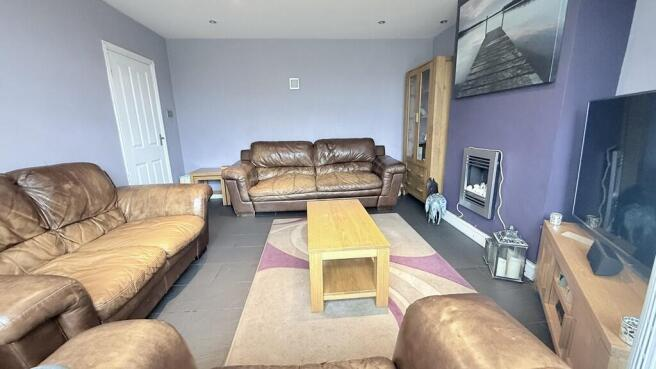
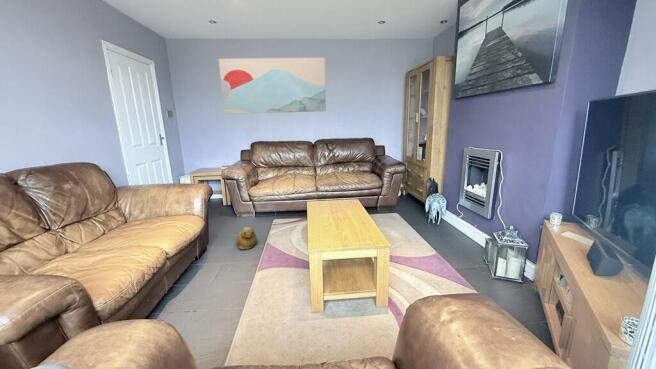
+ wall art (274, 85)
+ rubber duck (245, 233)
